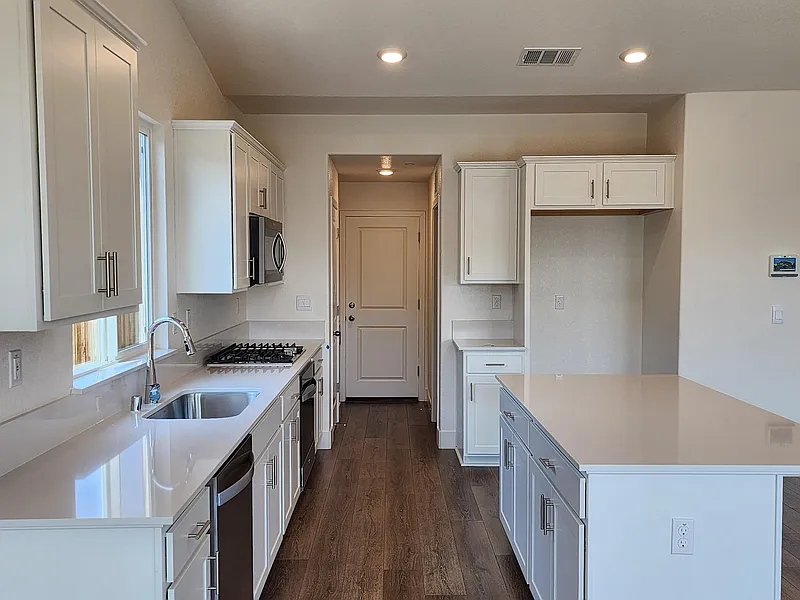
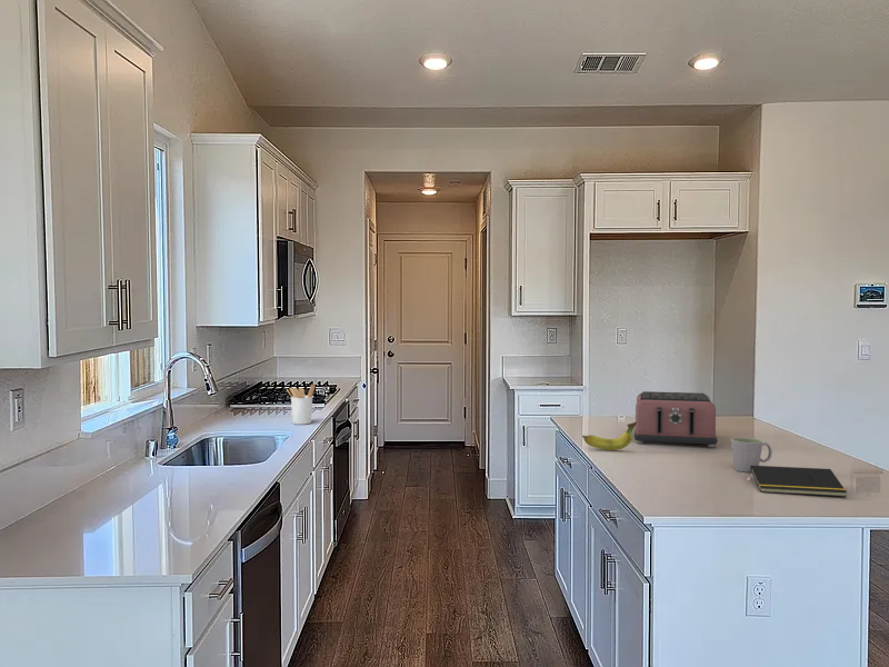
+ utensil holder (300, 404)
+ notepad (796, 479)
+ fruit (609, 439)
+ mug (751, 455)
+ toaster (673, 417)
